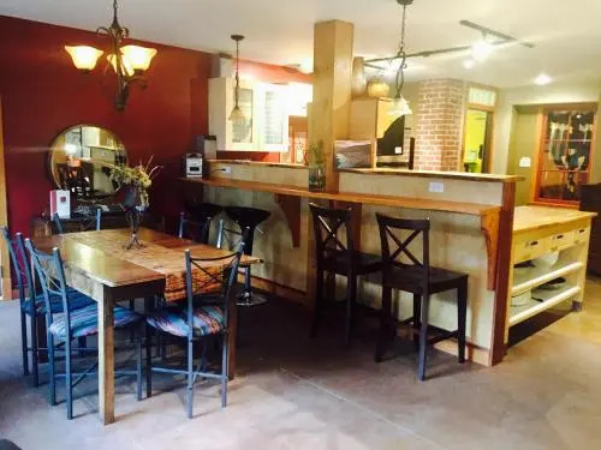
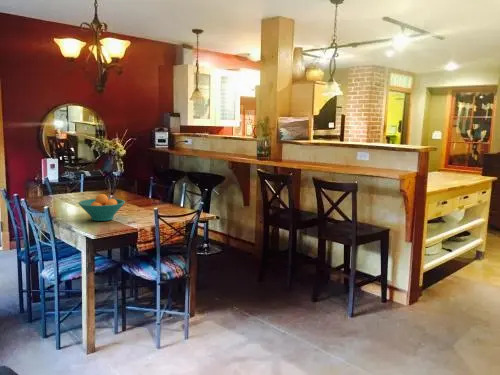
+ fruit bowl (102, 206)
